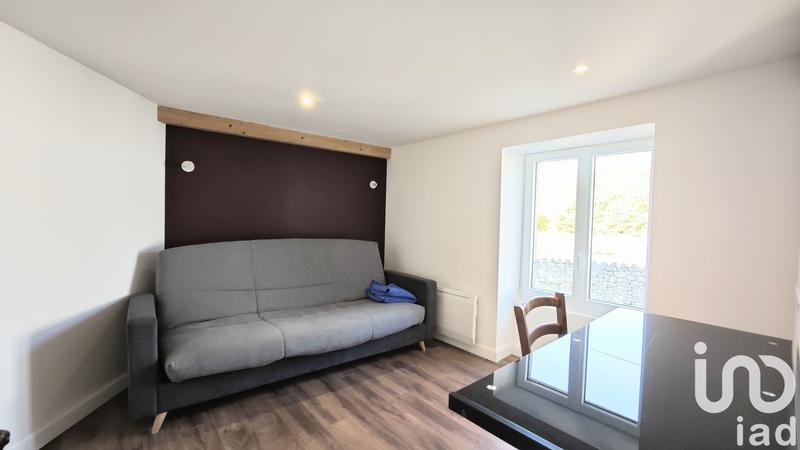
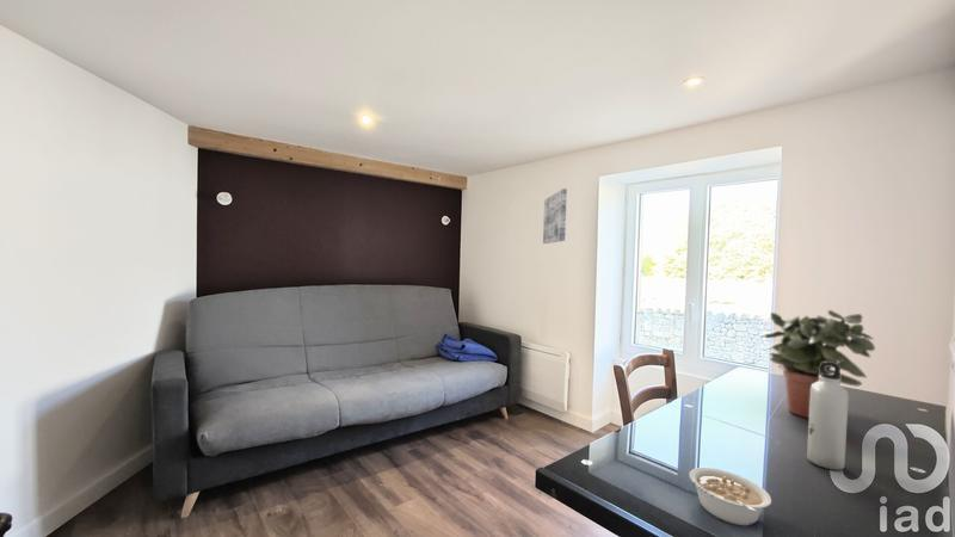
+ potted plant (811, 360)
+ water bottle (827, 413)
+ wall art (554, 218)
+ legume (731, 496)
